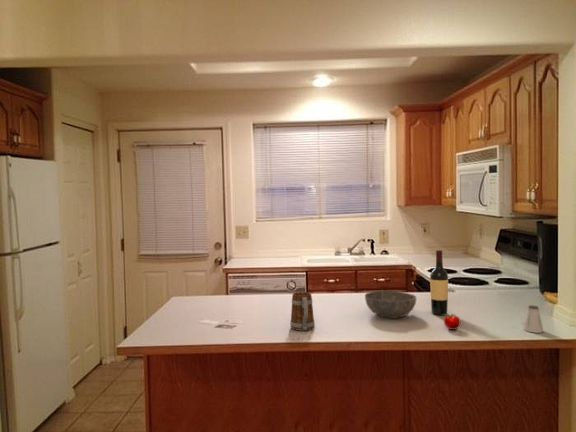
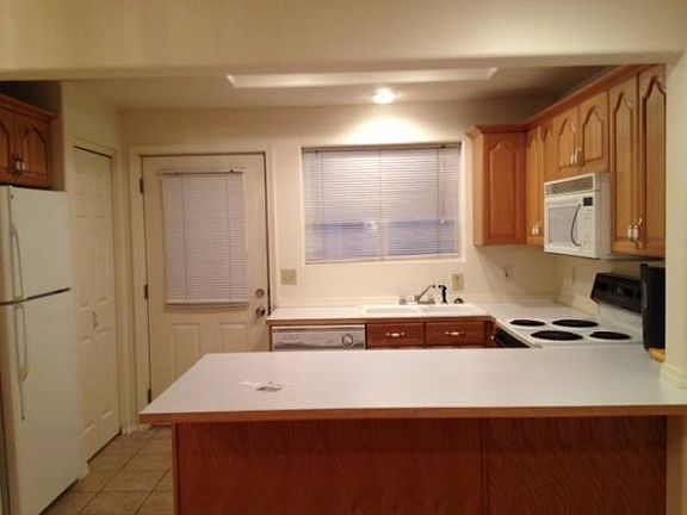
- bowl (390, 305)
- mug (303, 311)
- wine bottle (439, 282)
- apple (450, 321)
- saltshaker (533, 318)
